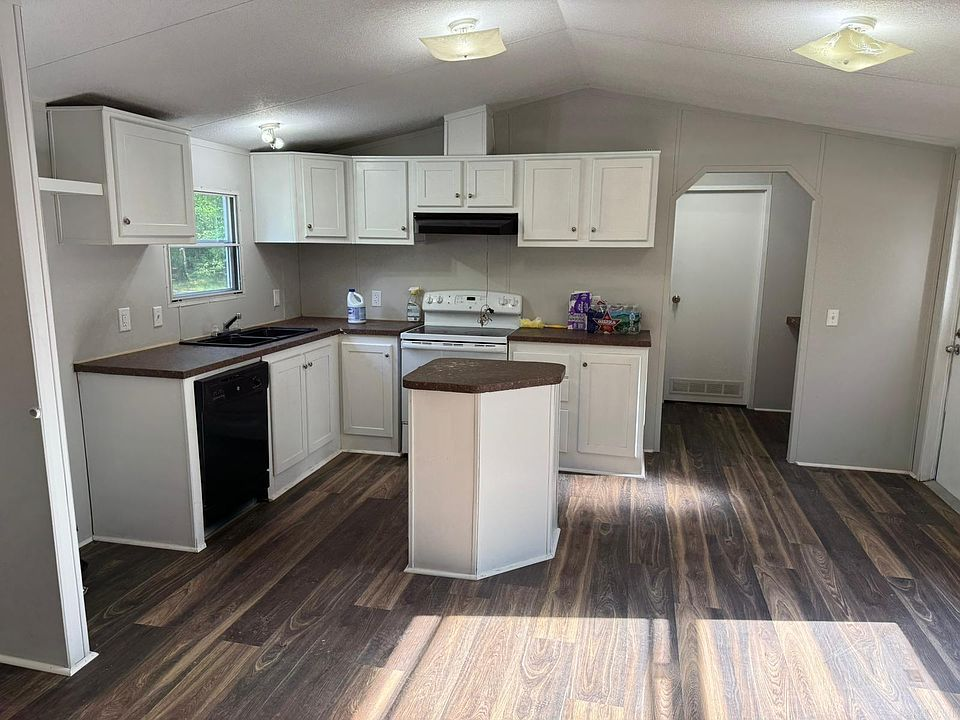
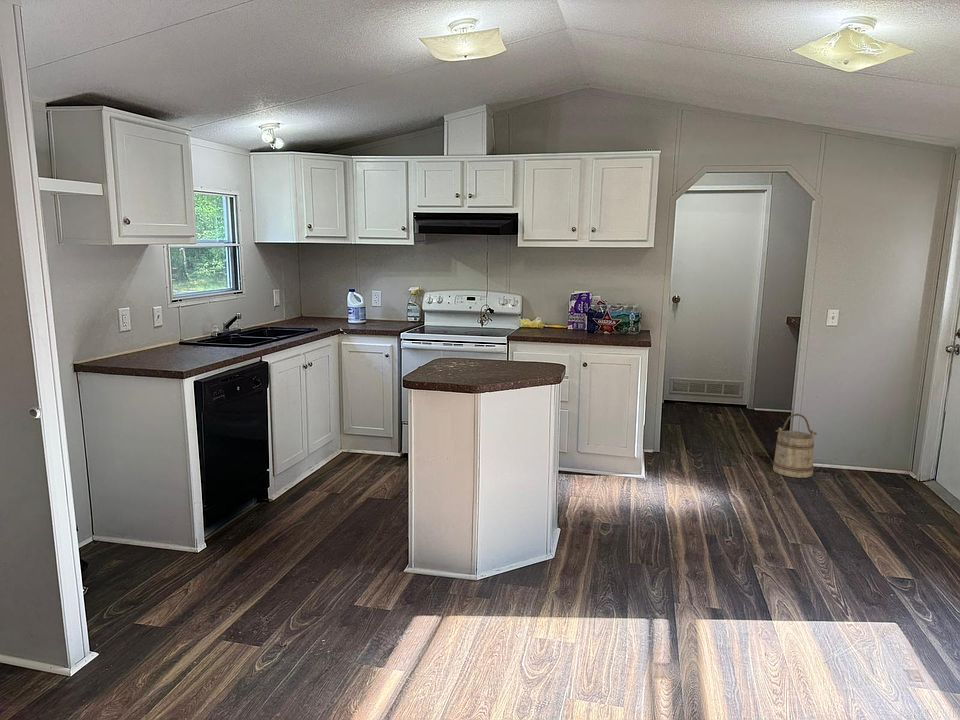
+ bucket (795, 442)
